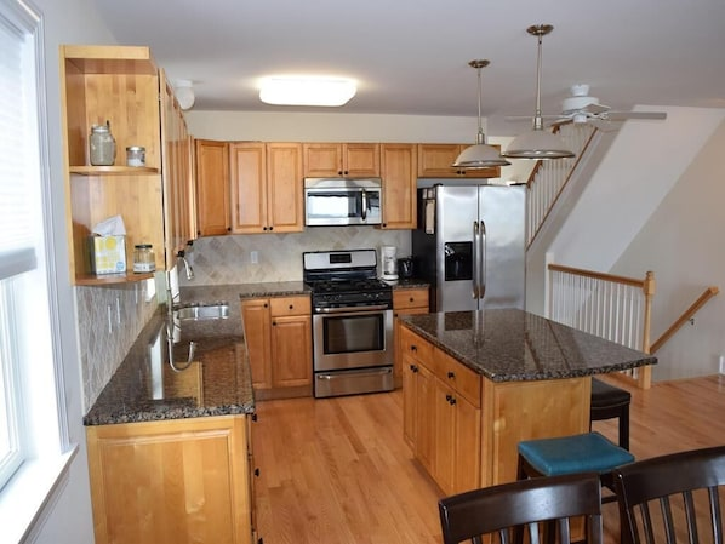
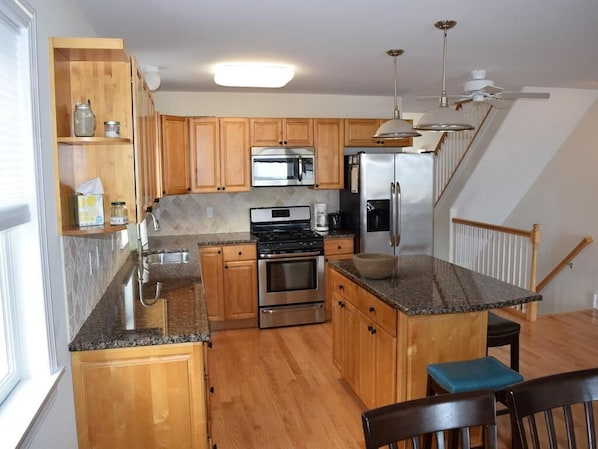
+ bowl (375, 265)
